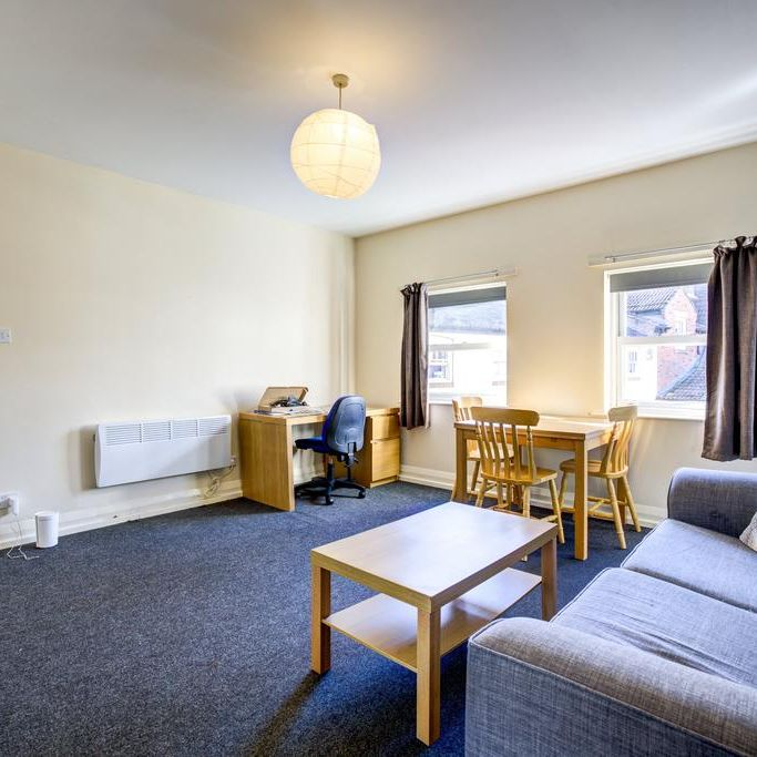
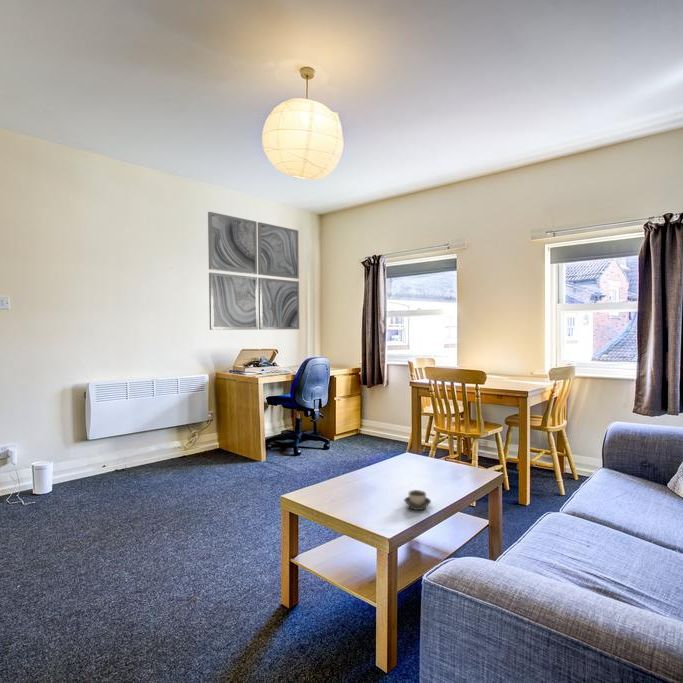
+ wall art (258, 274)
+ cup (417, 499)
